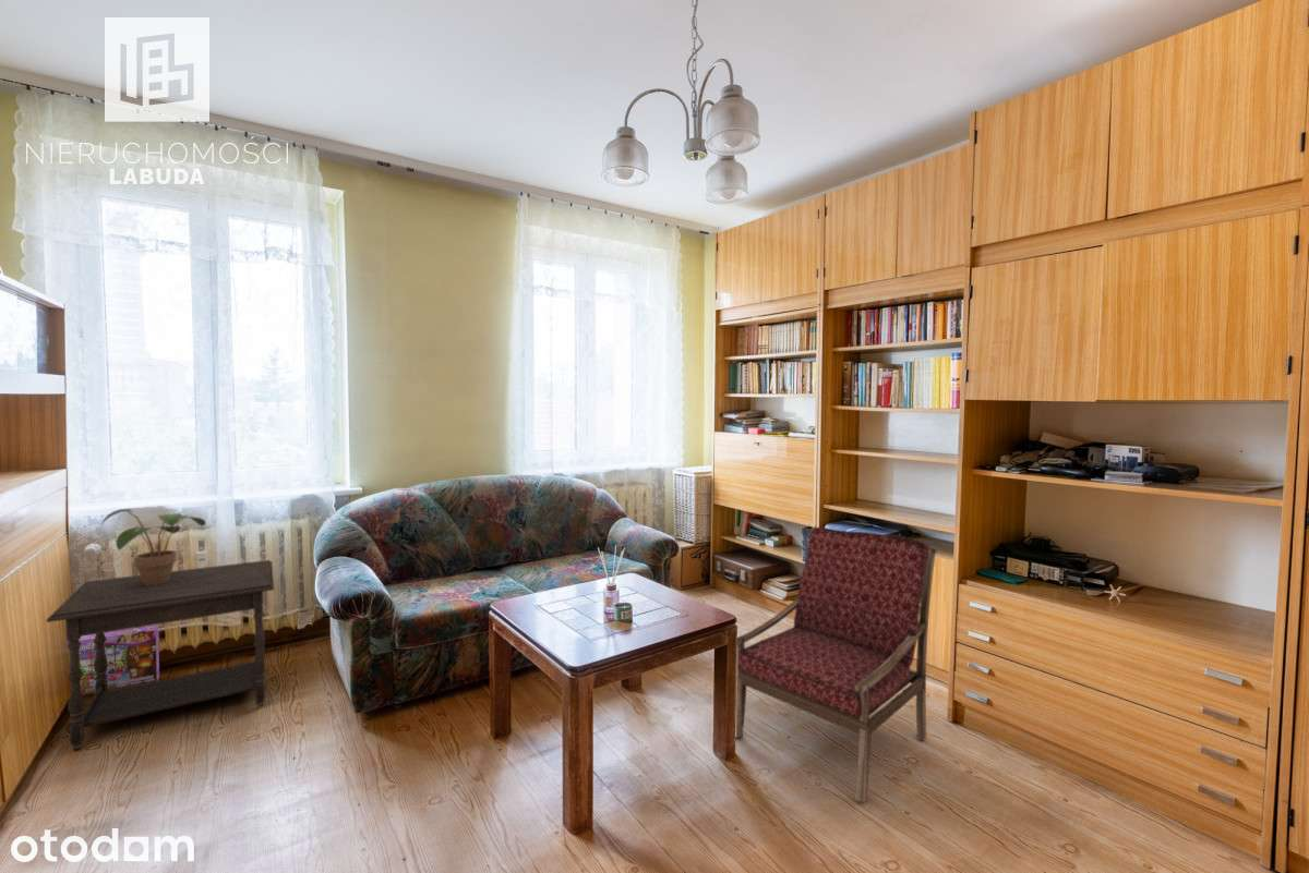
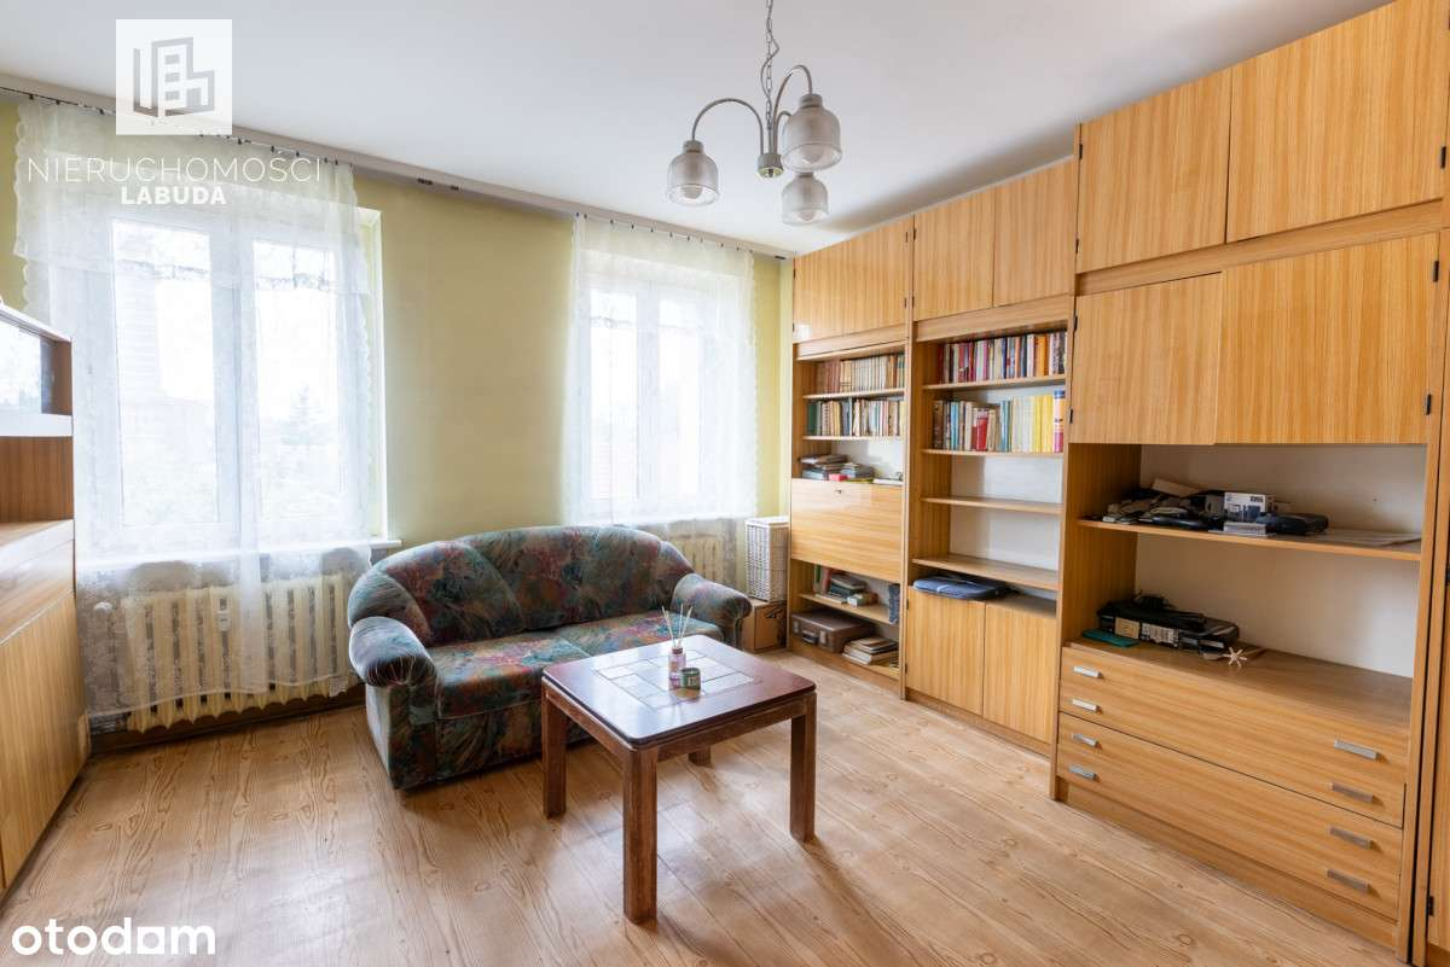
- potted plant (158, 543)
- side table (172, 621)
- box (107, 662)
- armchair (833, 638)
